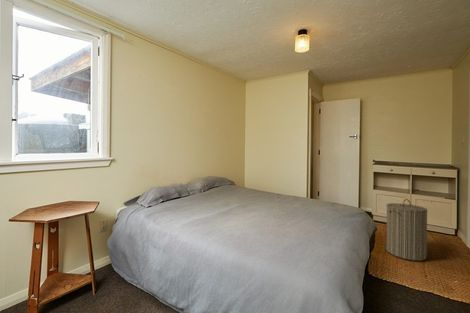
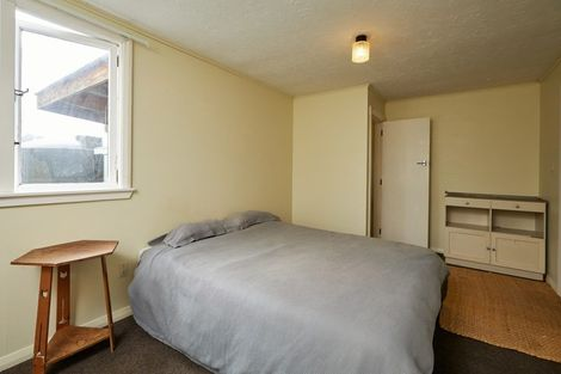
- laundry hamper (405, 226)
